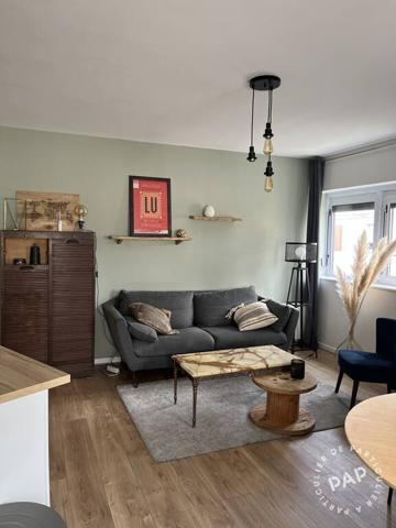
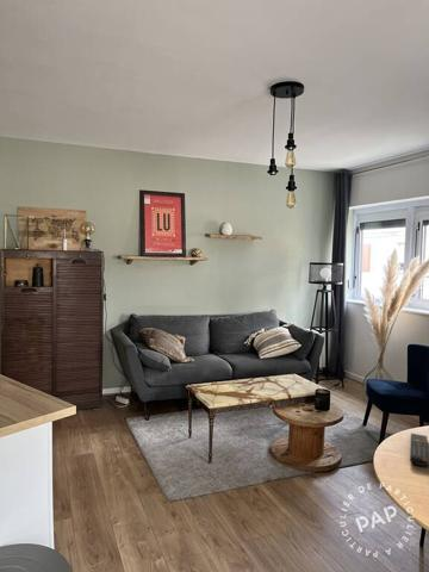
+ remote control (418, 448)
